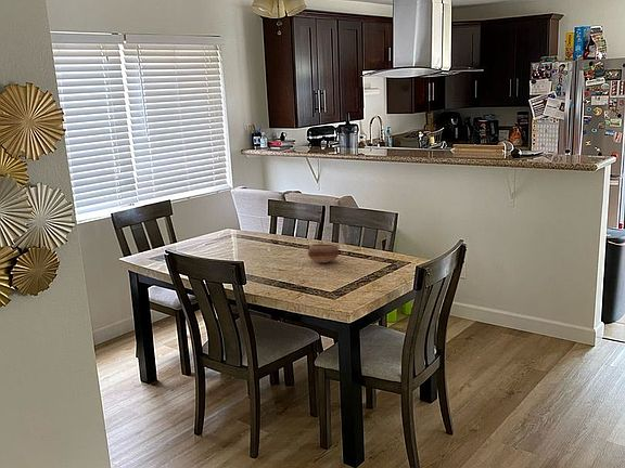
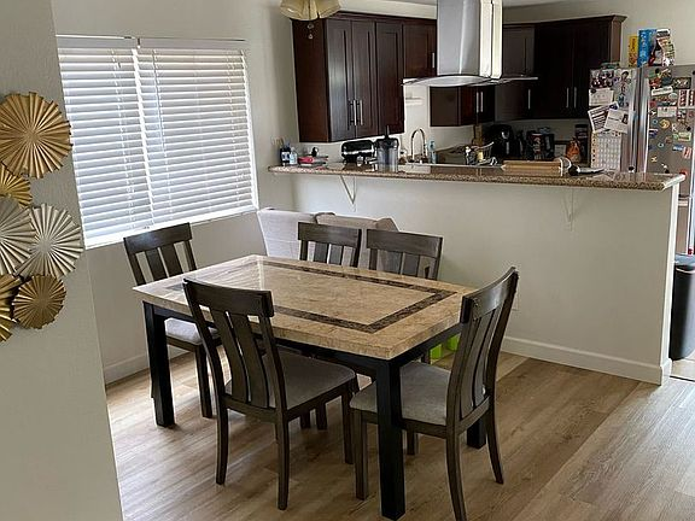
- bowl (323, 252)
